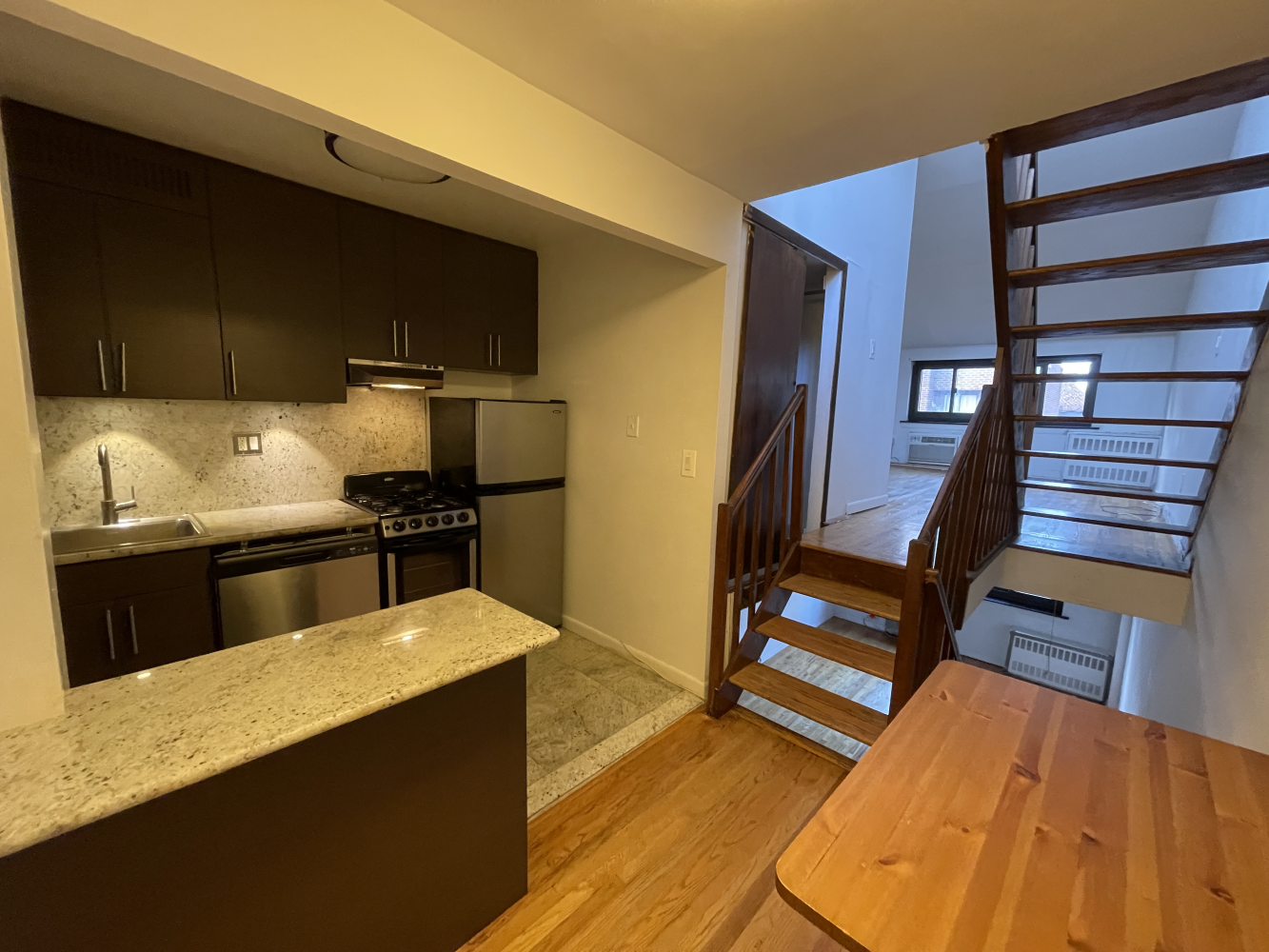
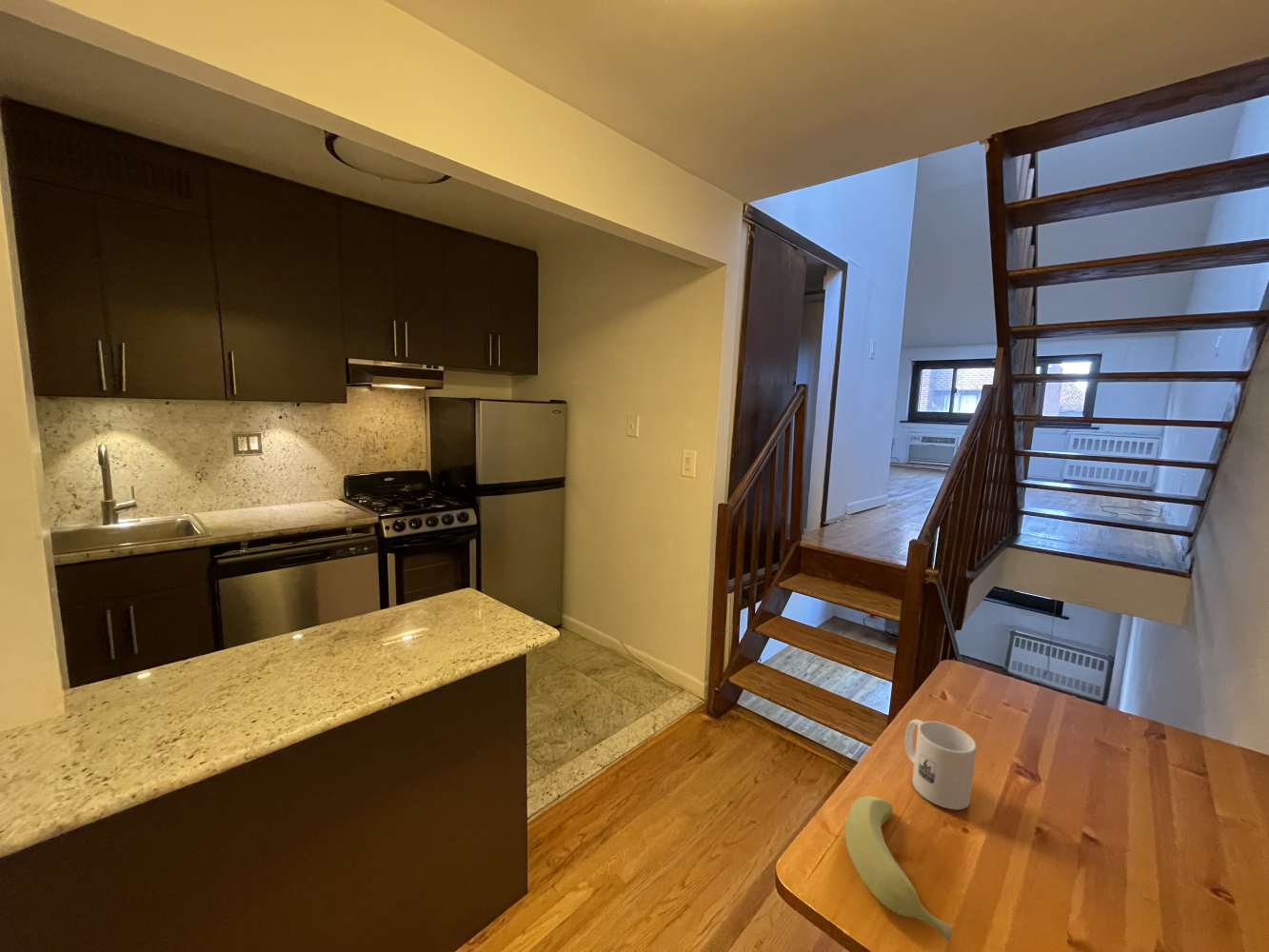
+ mug (934, 756)
+ banana (893, 858)
